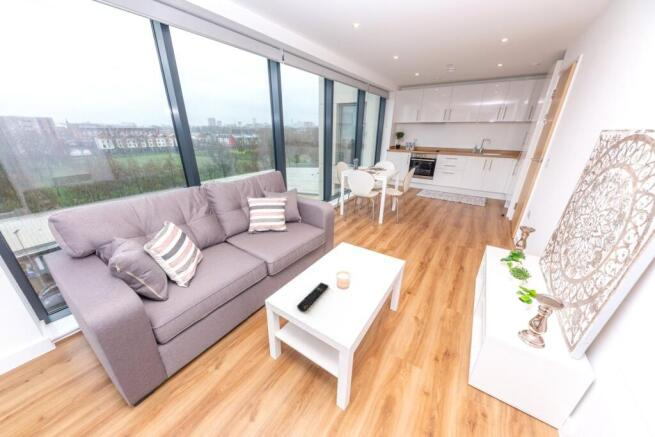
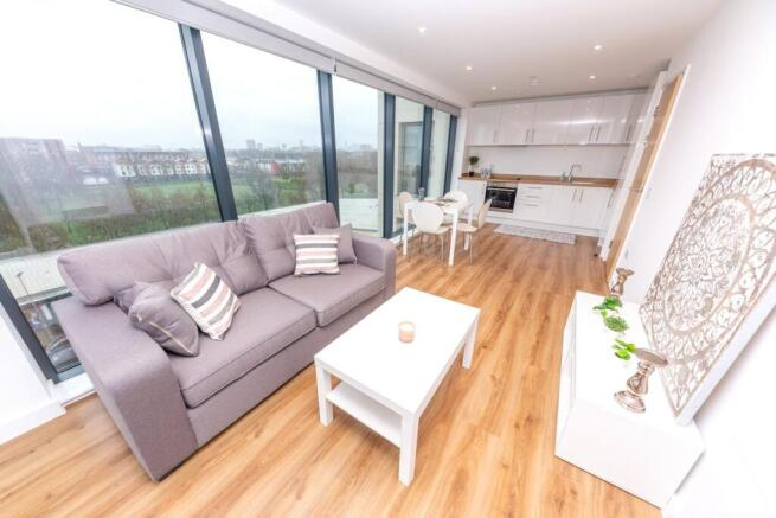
- remote control (313, 296)
